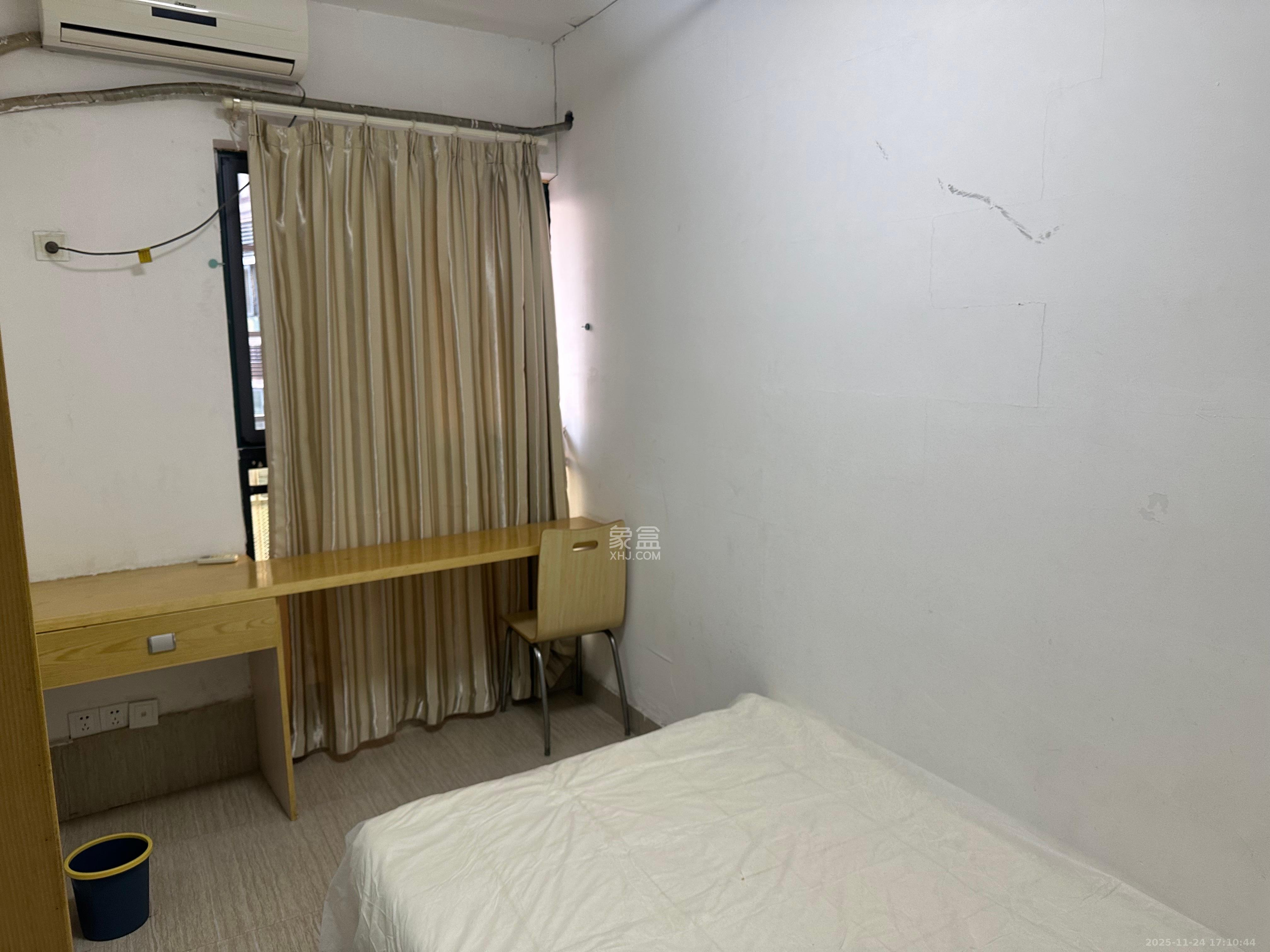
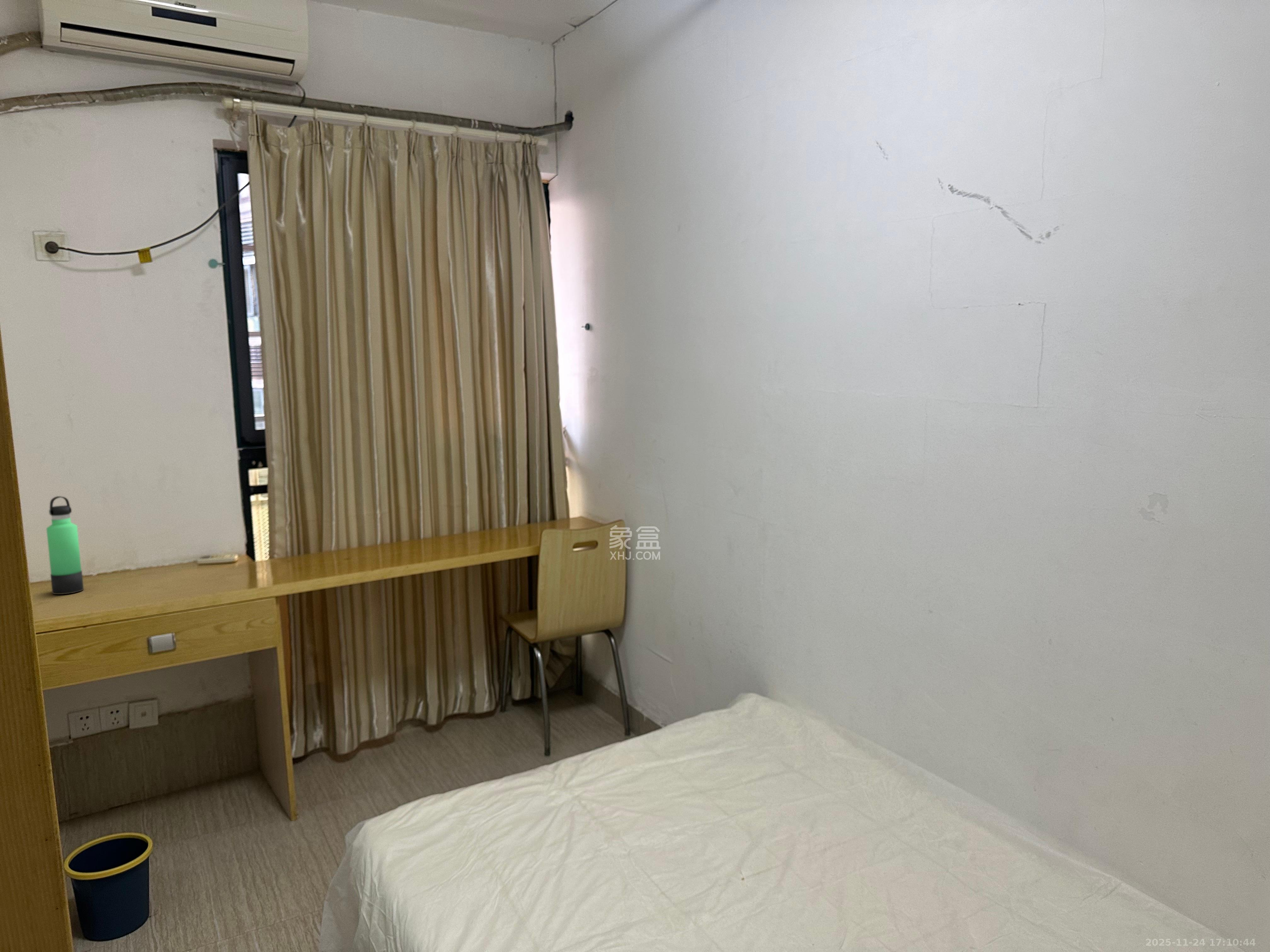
+ thermos bottle (63, 544)
